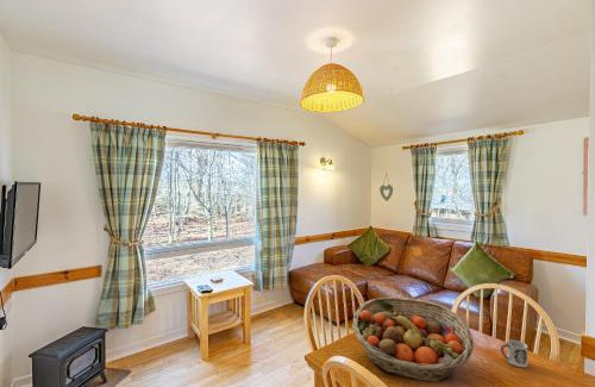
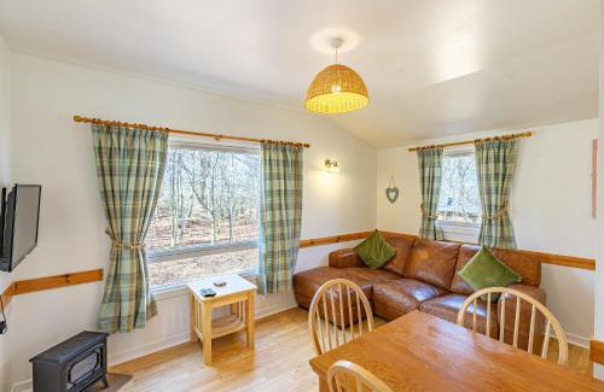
- fruit basket (408, 335)
- cup (513, 352)
